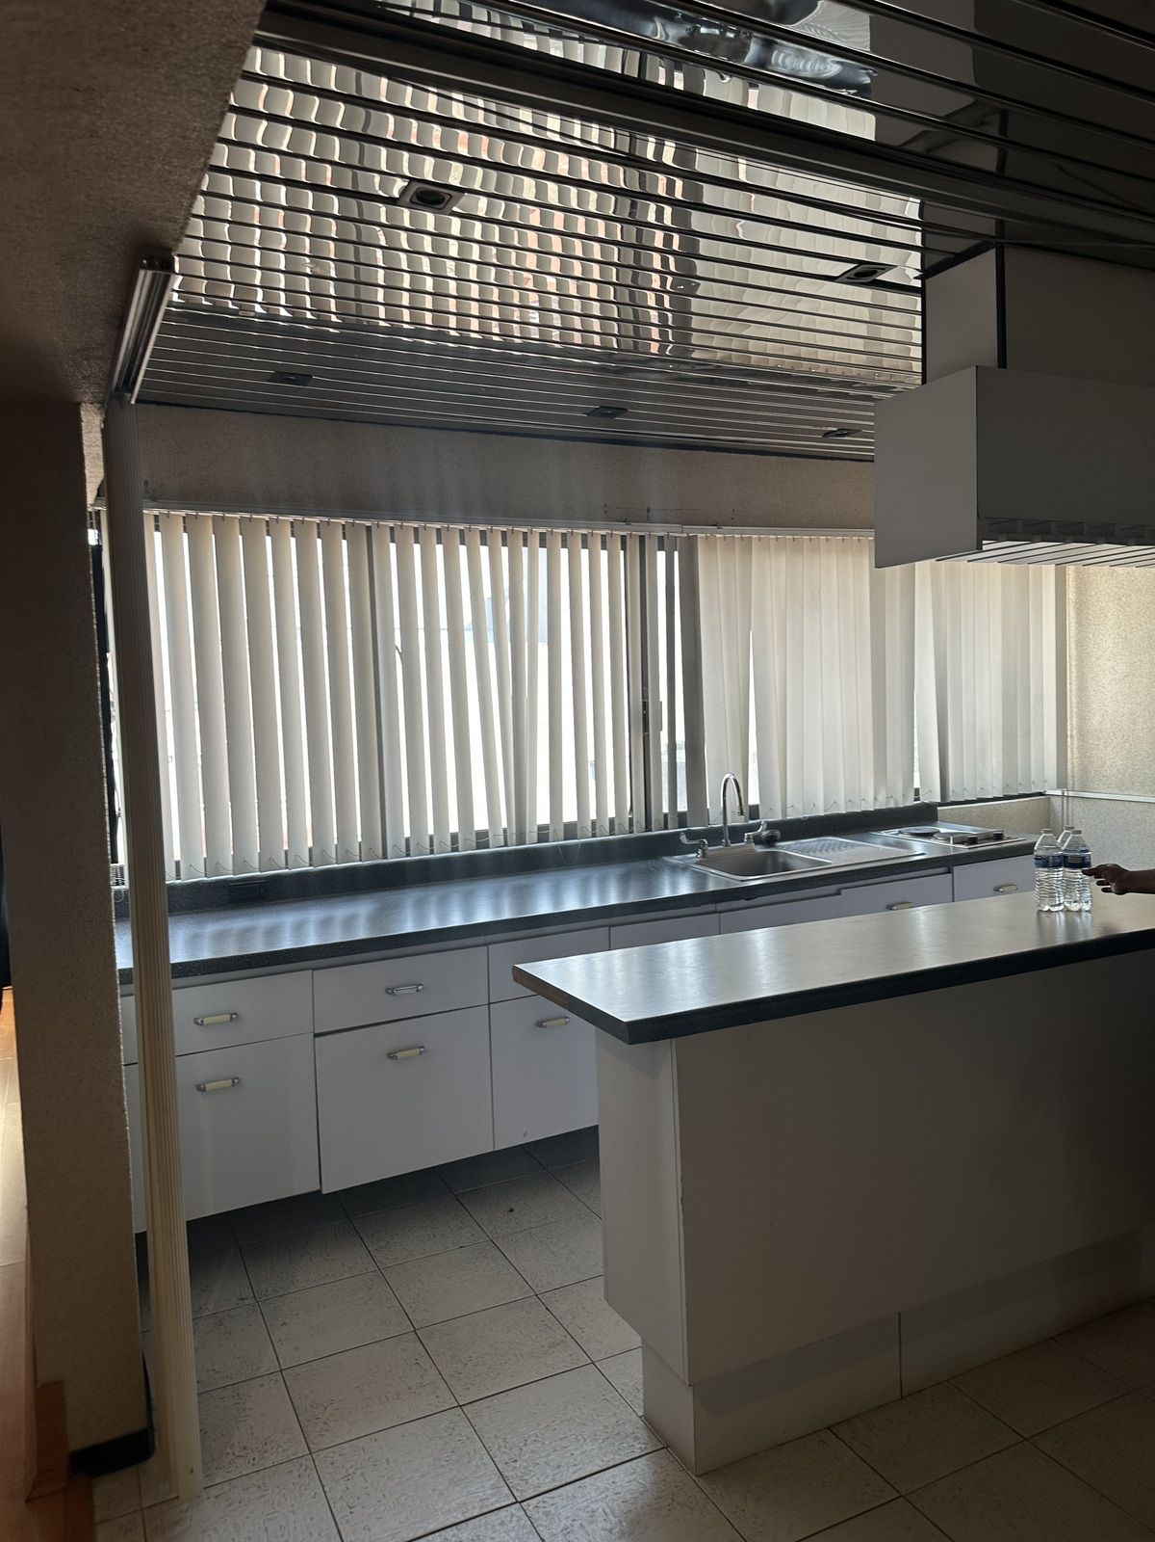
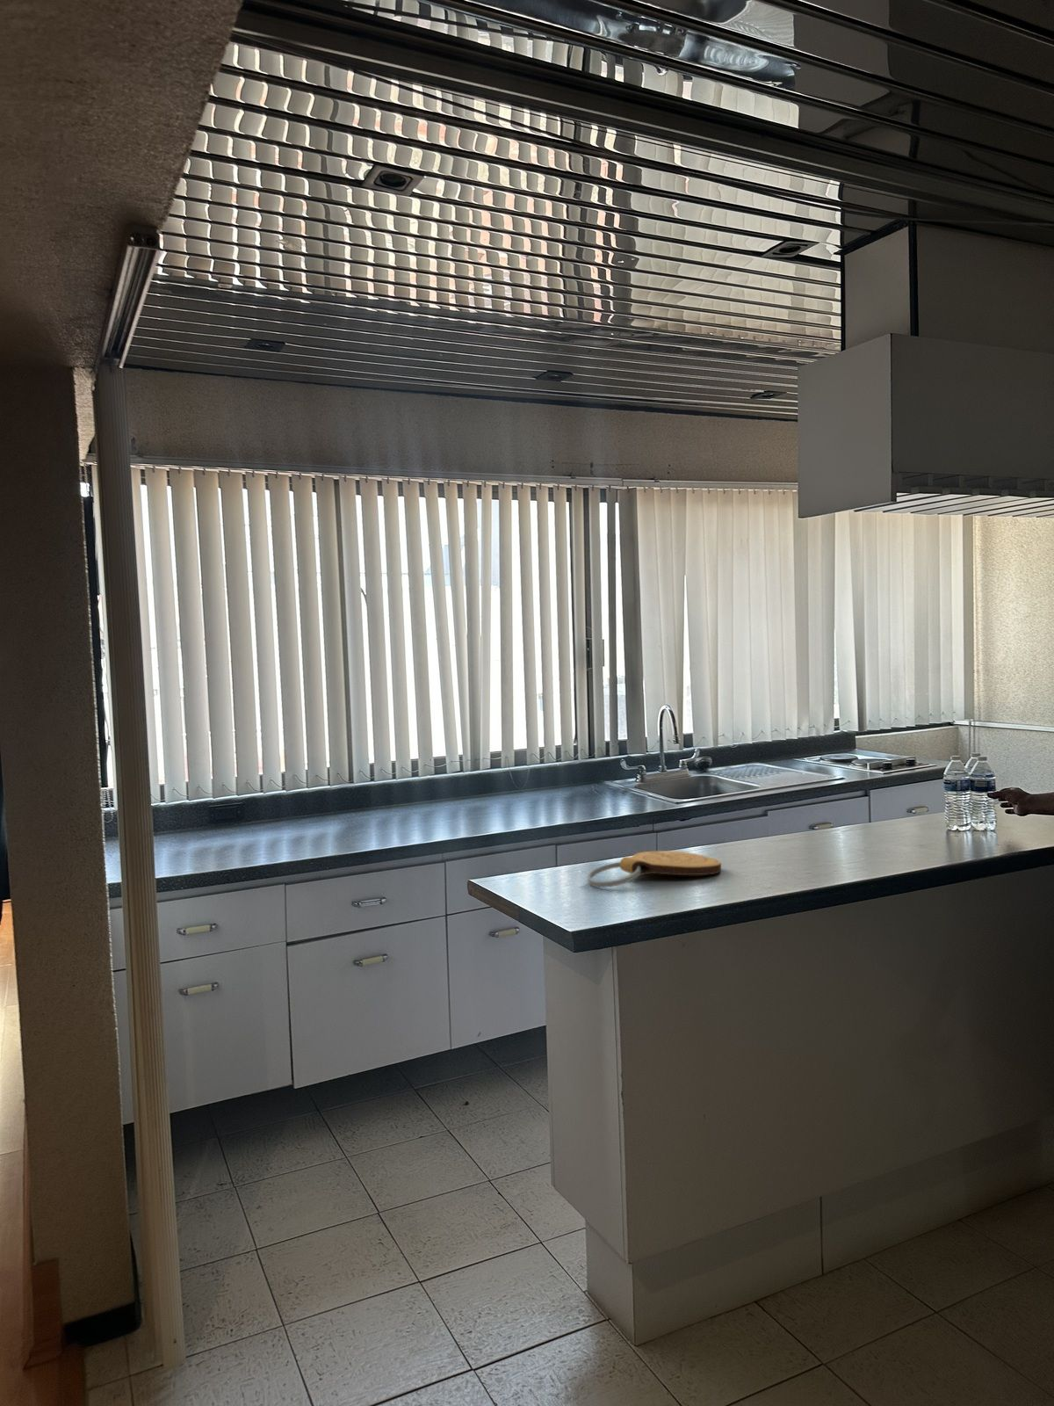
+ key chain (651, 865)
